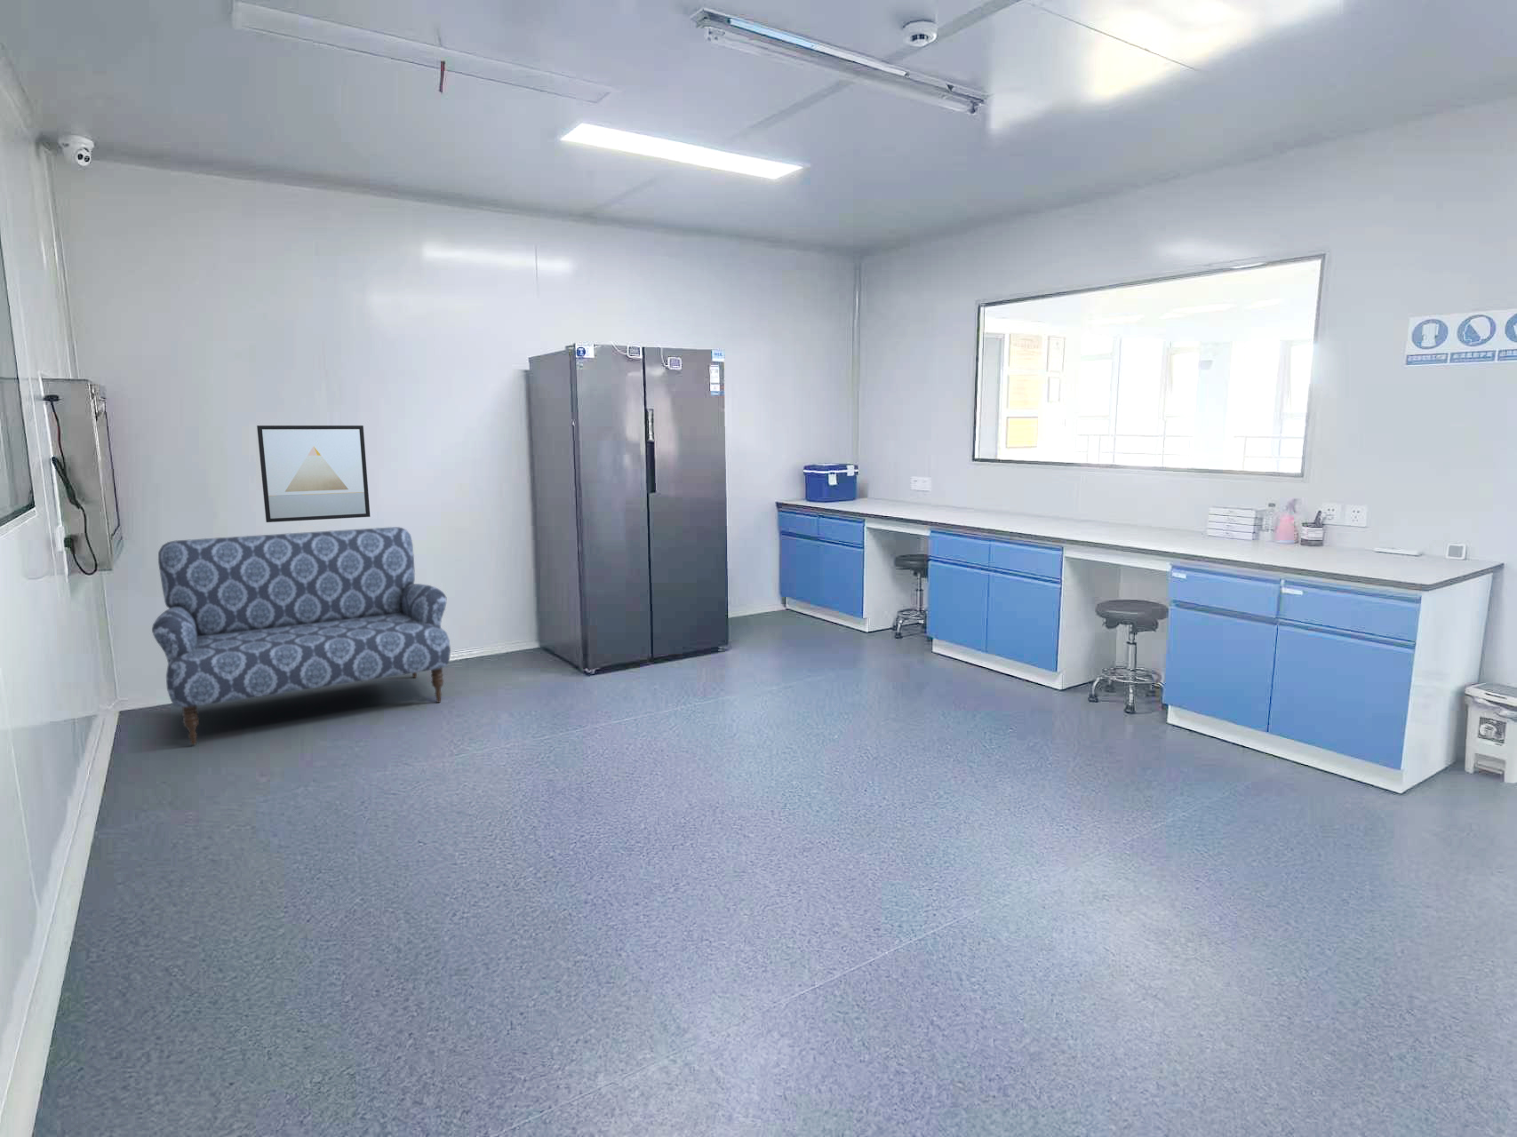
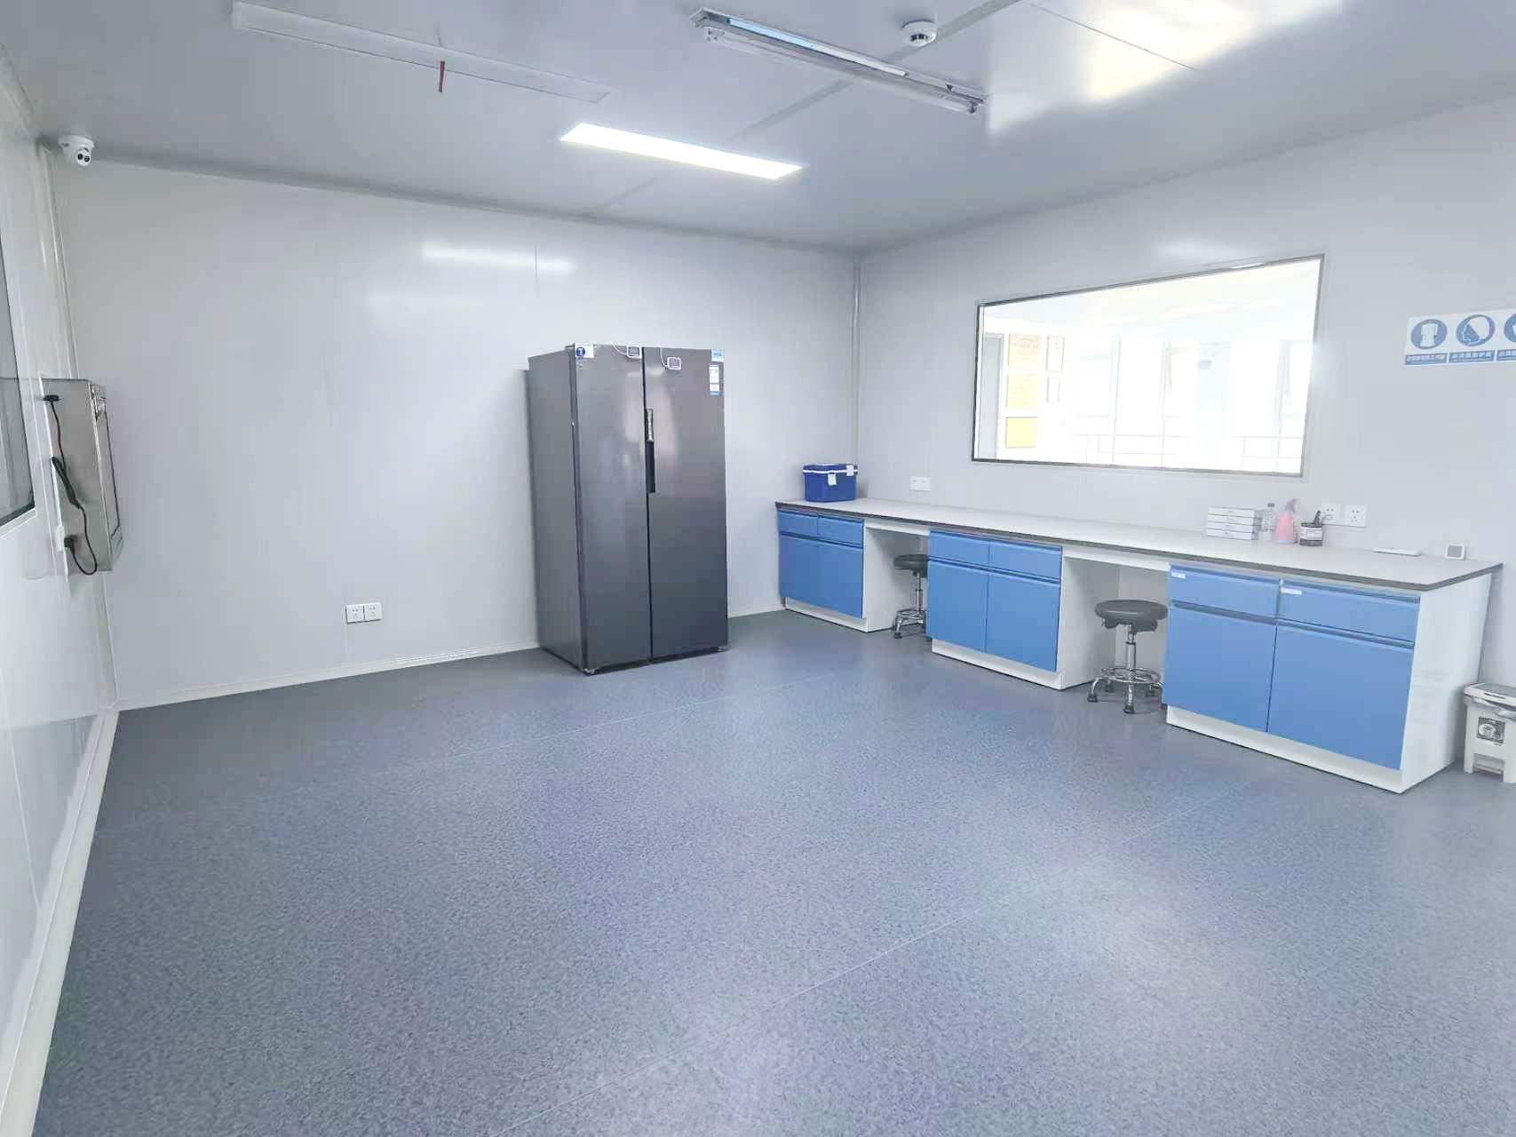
- sofa (308, 623)
- wall art (315, 473)
